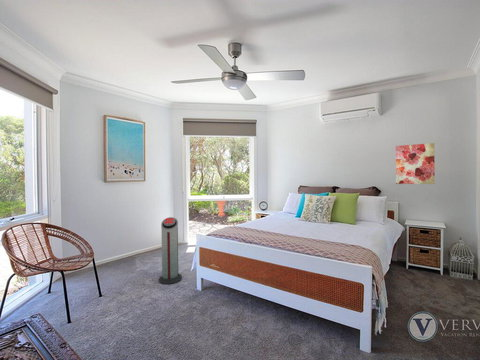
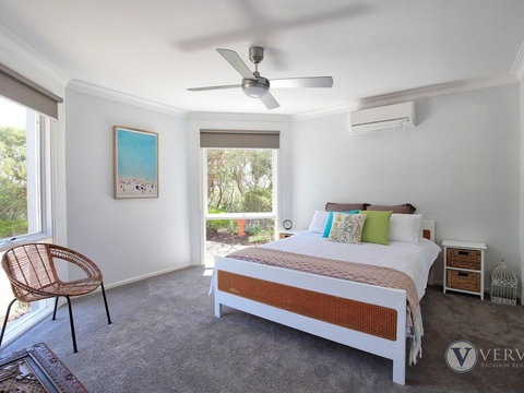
- air purifier (170, 248)
- wall art (414, 164)
